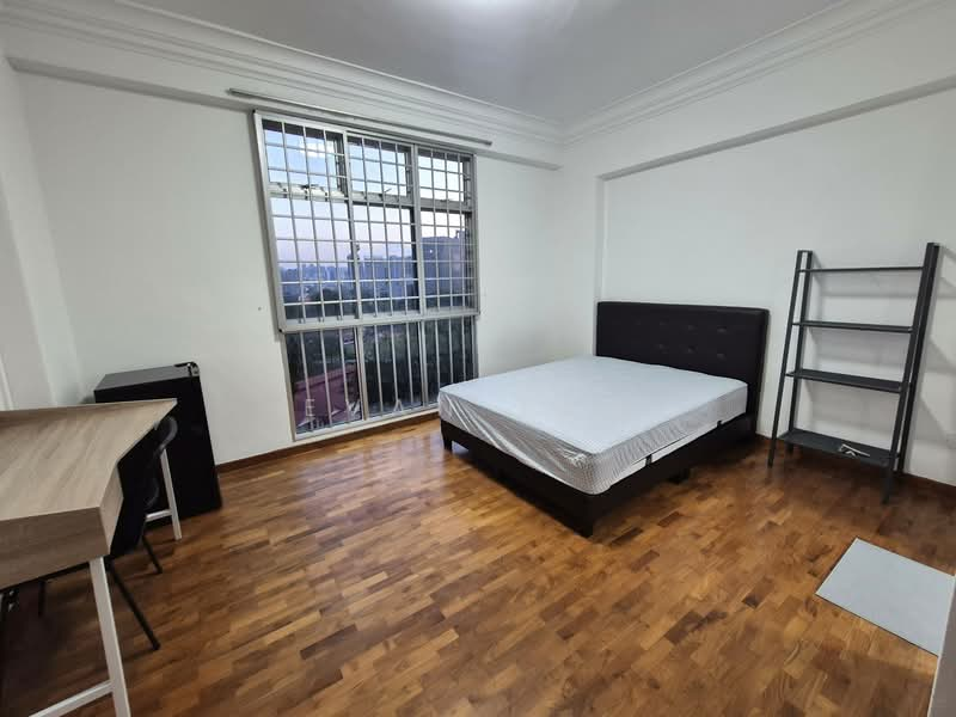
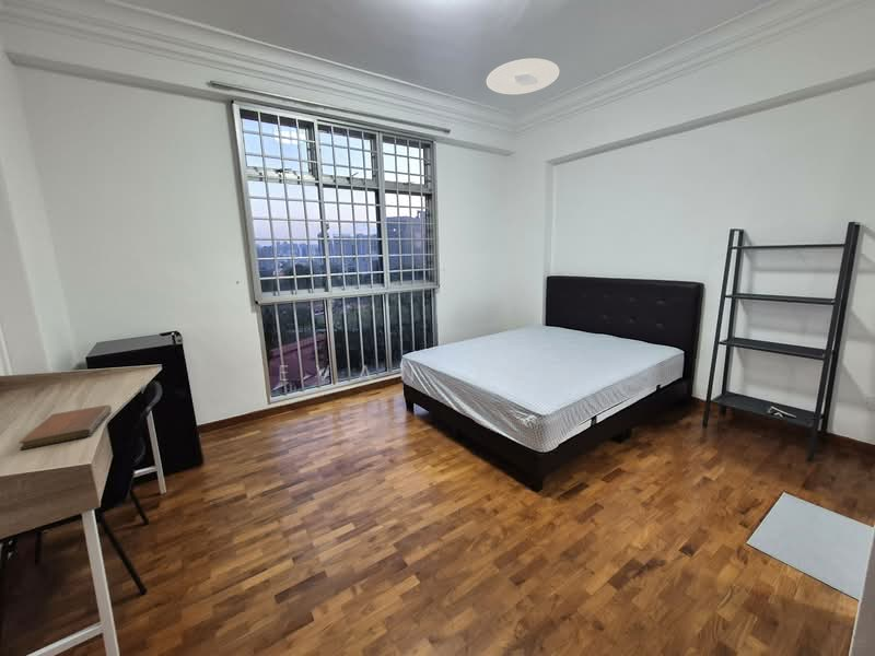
+ notebook (70, 424)
+ ceiling light (522, 73)
